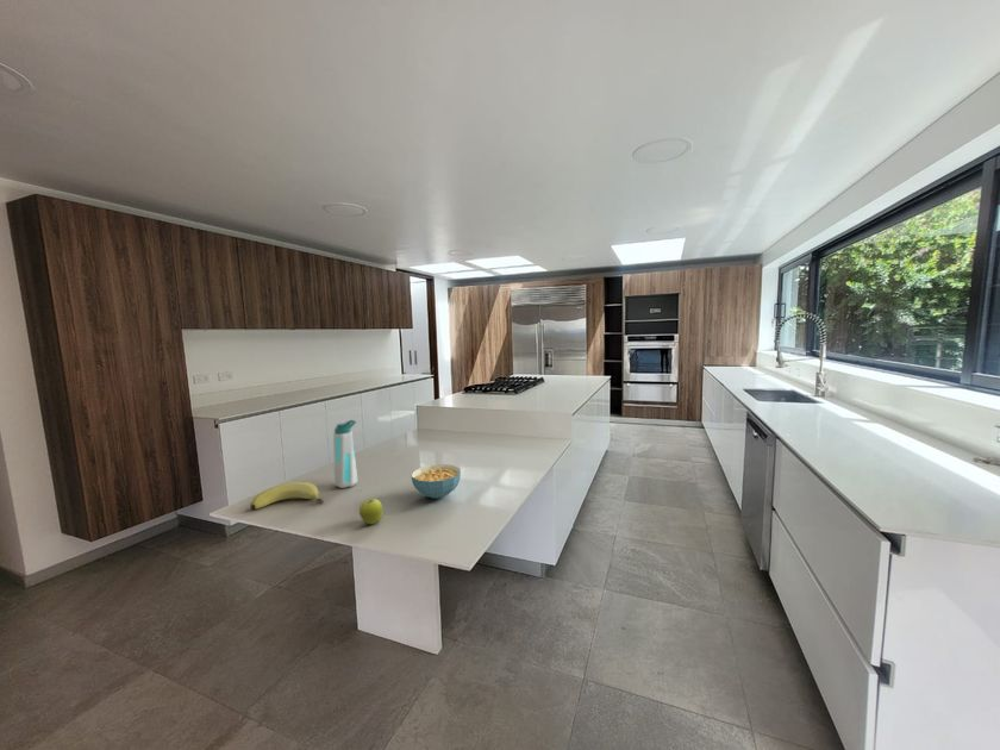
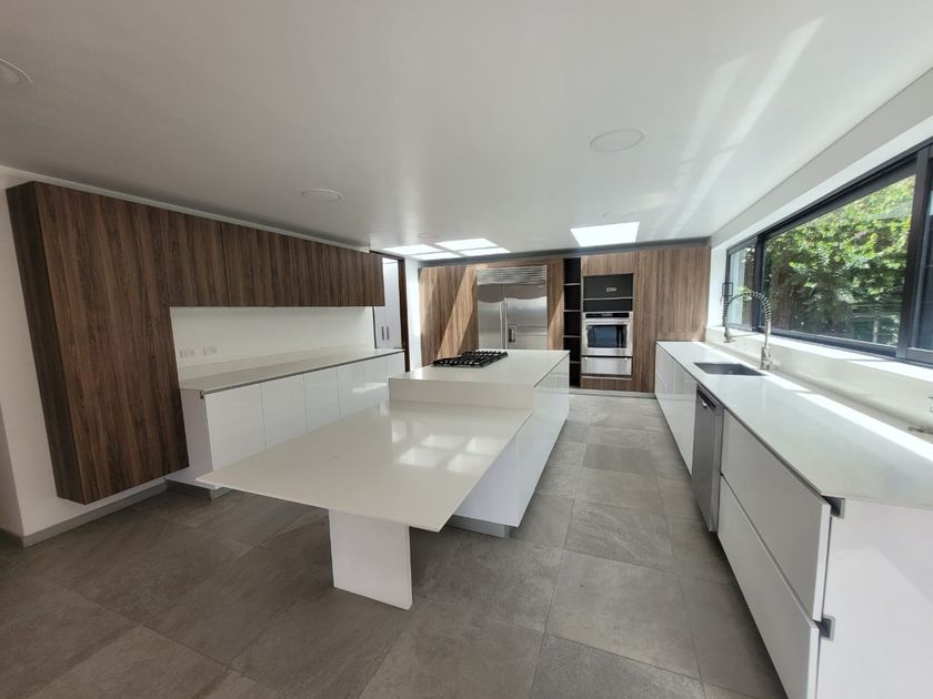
- fruit (370, 511)
- water bottle (345, 454)
- banana (286, 496)
- cereal bowl (437, 483)
